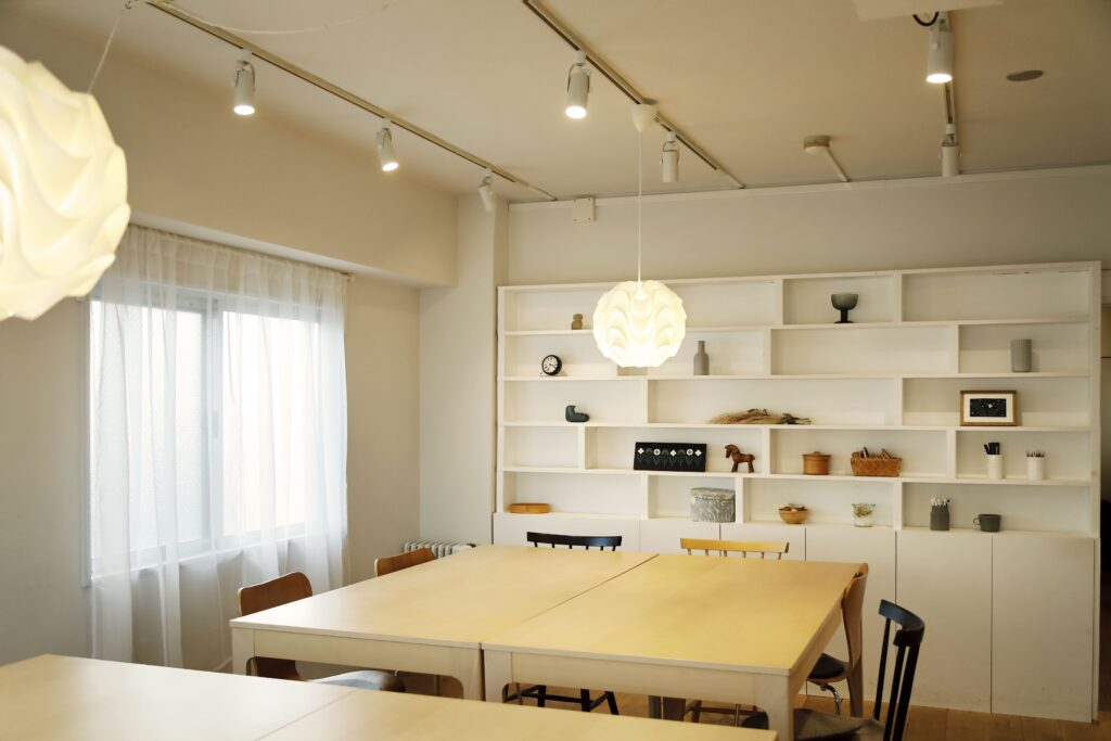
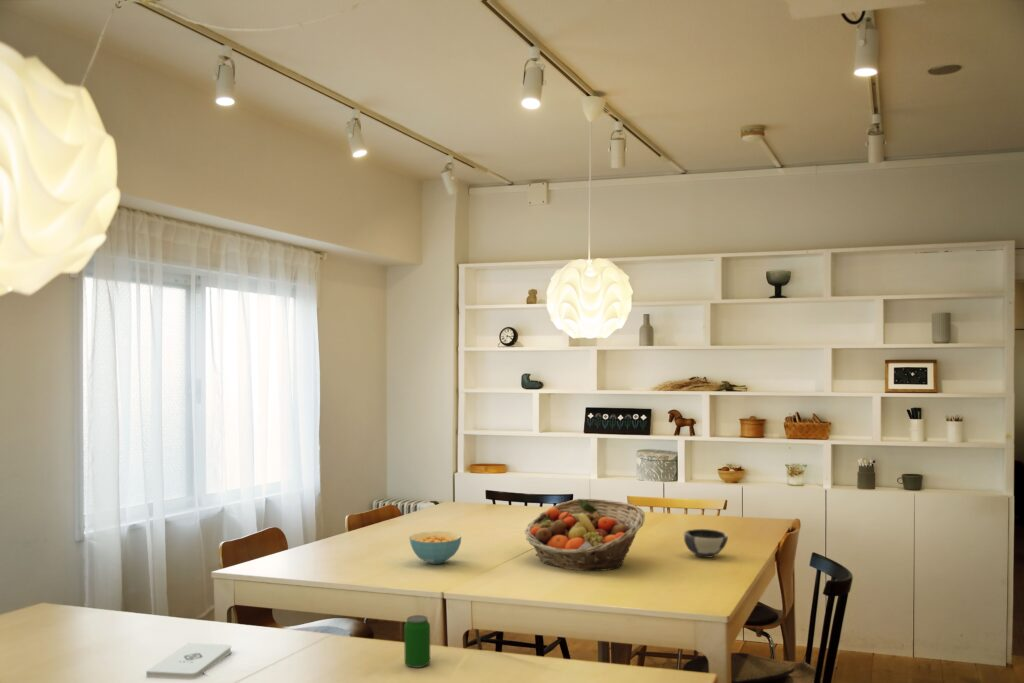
+ fruit basket (584, 533)
+ bowl (705, 544)
+ beverage can (417, 641)
+ notepad (191, 660)
+ cereal bowl (435, 549)
